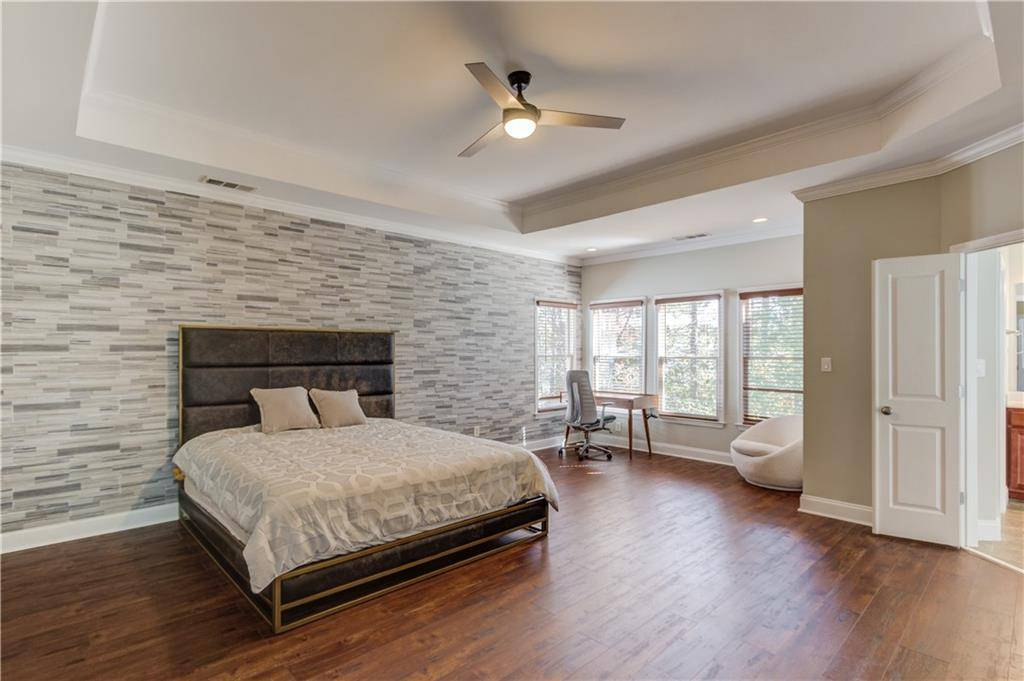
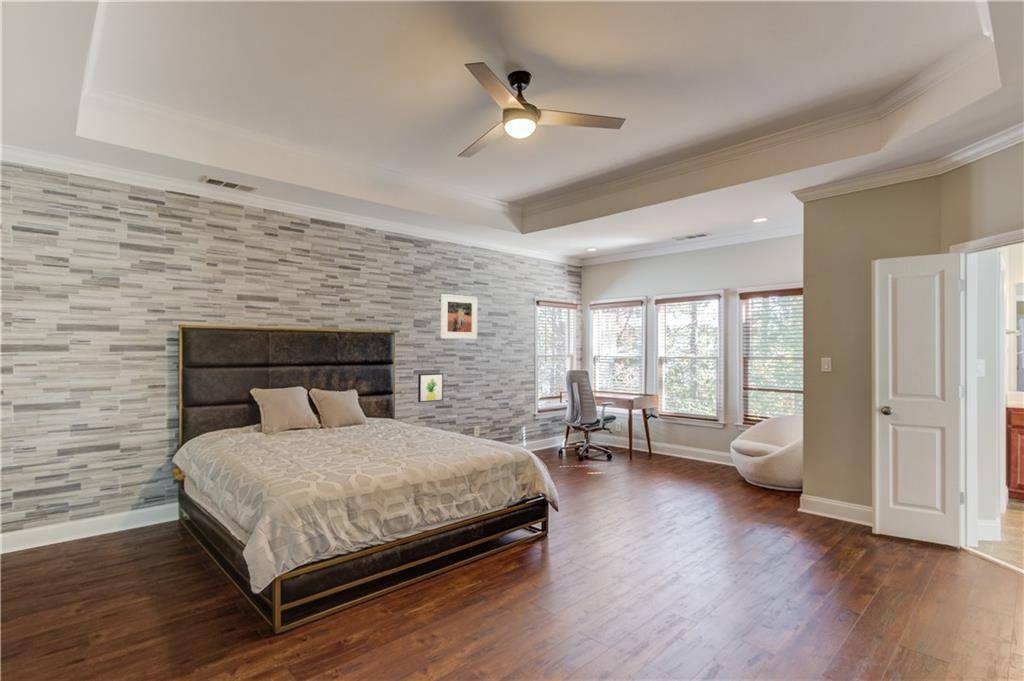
+ wall art (430, 387)
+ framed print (459, 317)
